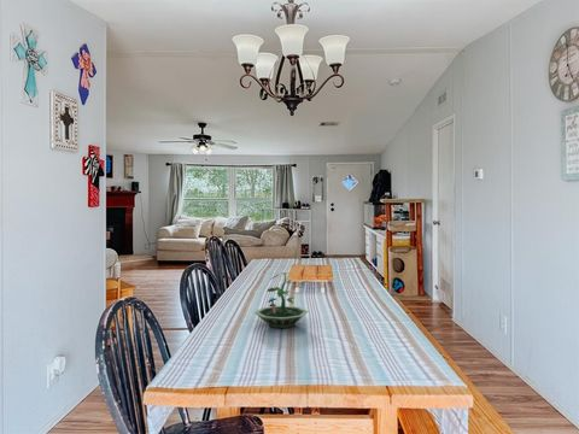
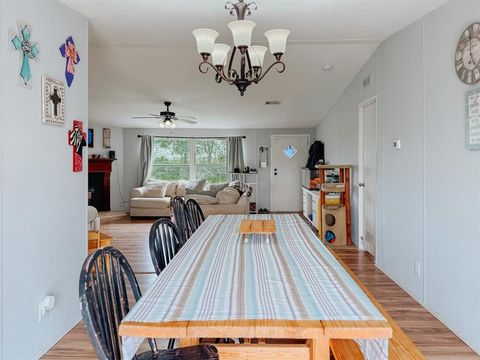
- terrarium (282, 283)
